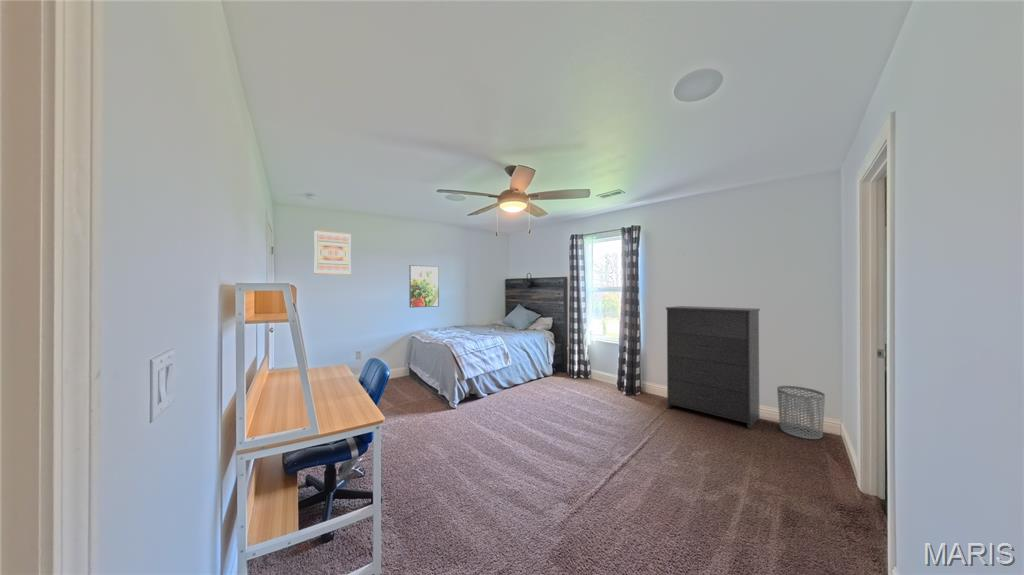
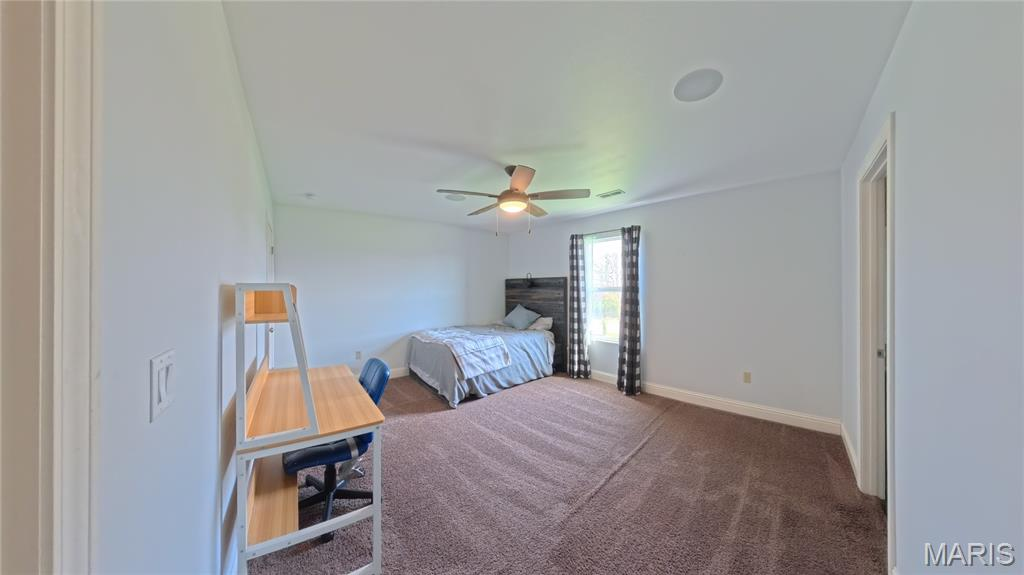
- waste bin (800, 411)
- dresser (711, 360)
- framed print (424, 286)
- wall art (333, 253)
